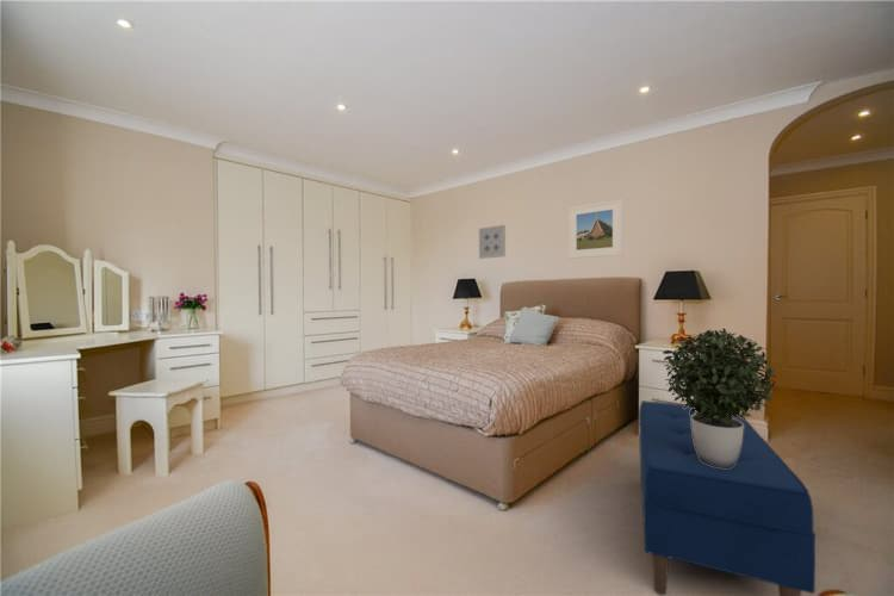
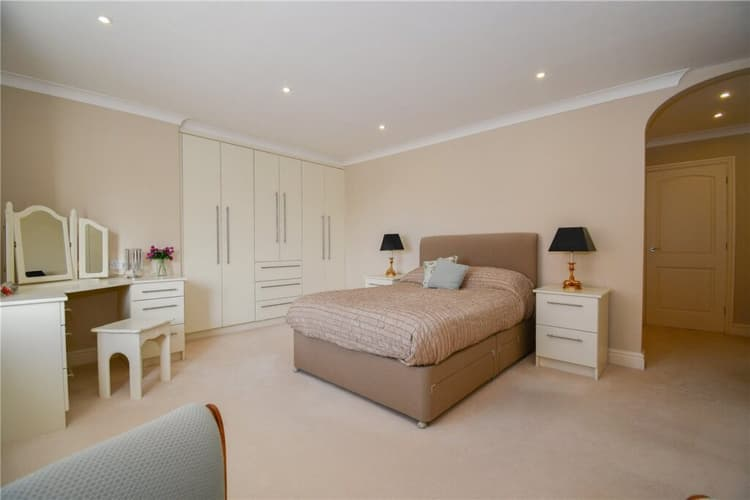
- bench (700, 483)
- wall art (491, 242)
- potted plant (715, 395)
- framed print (594, 230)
